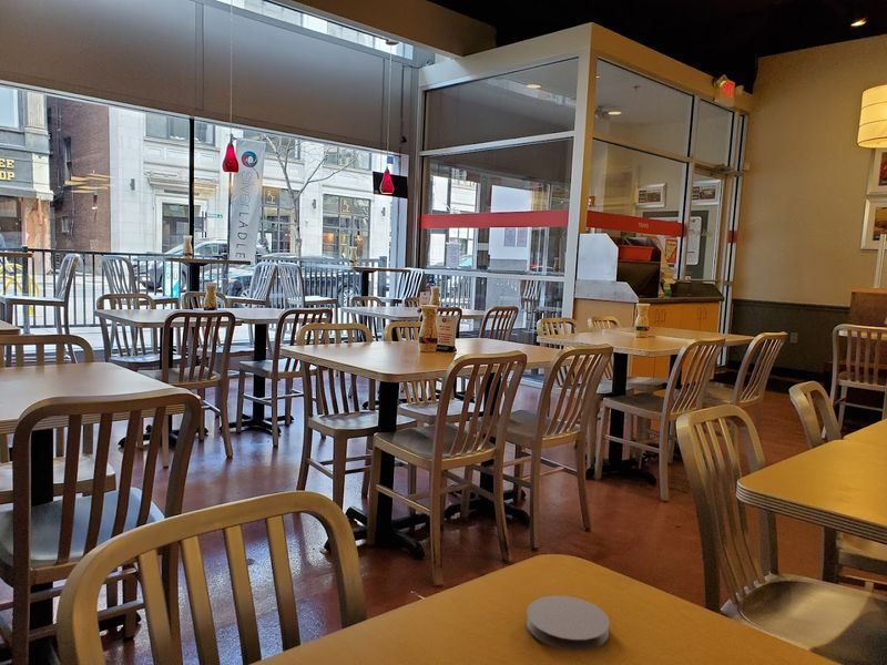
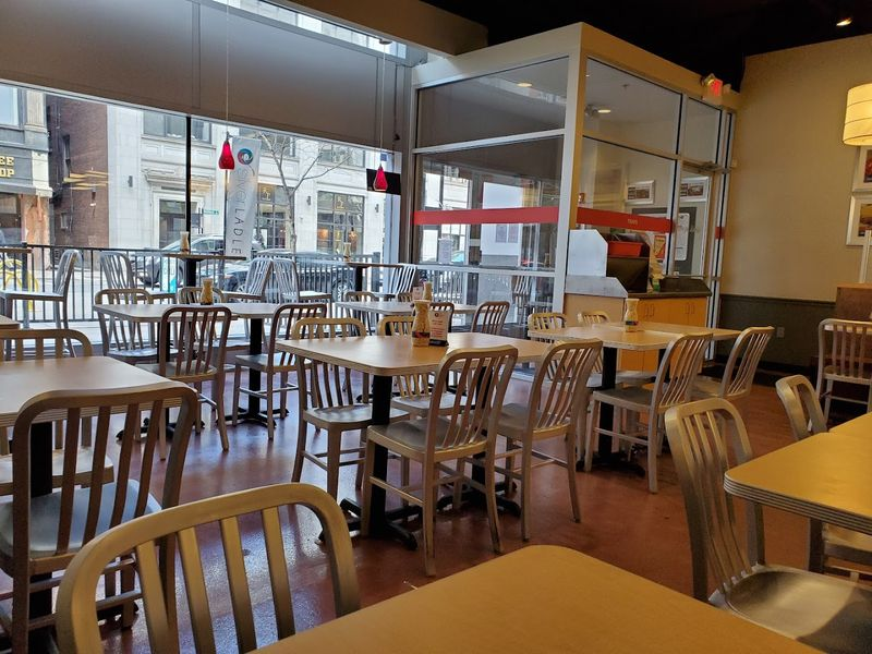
- coaster (567, 621)
